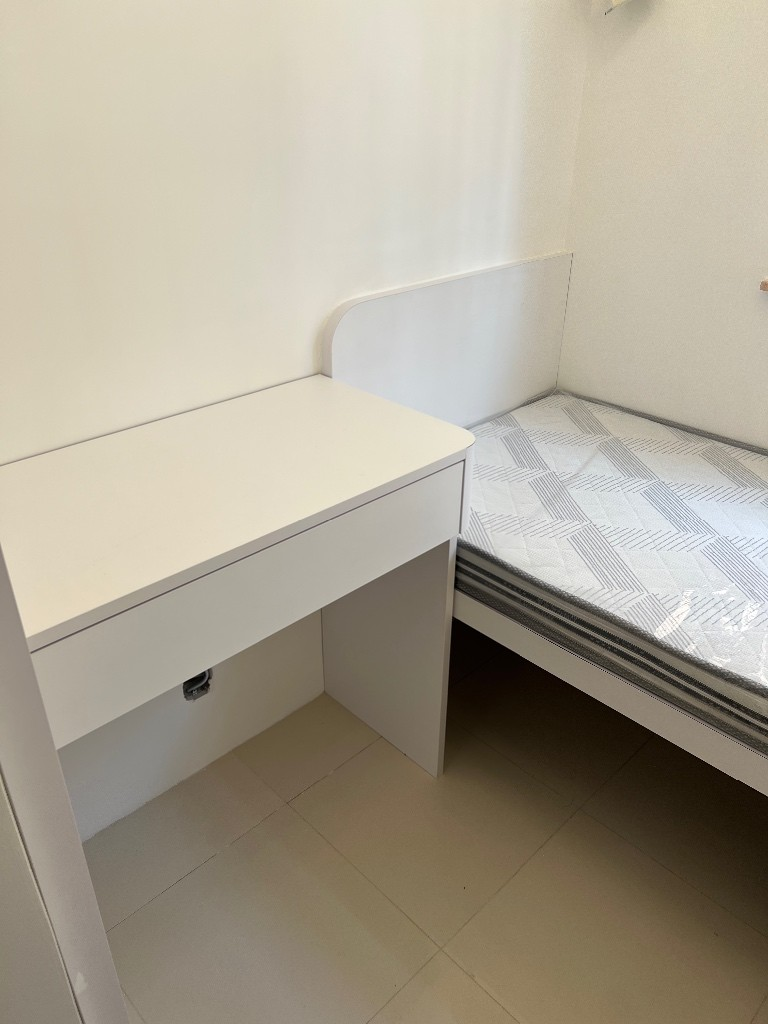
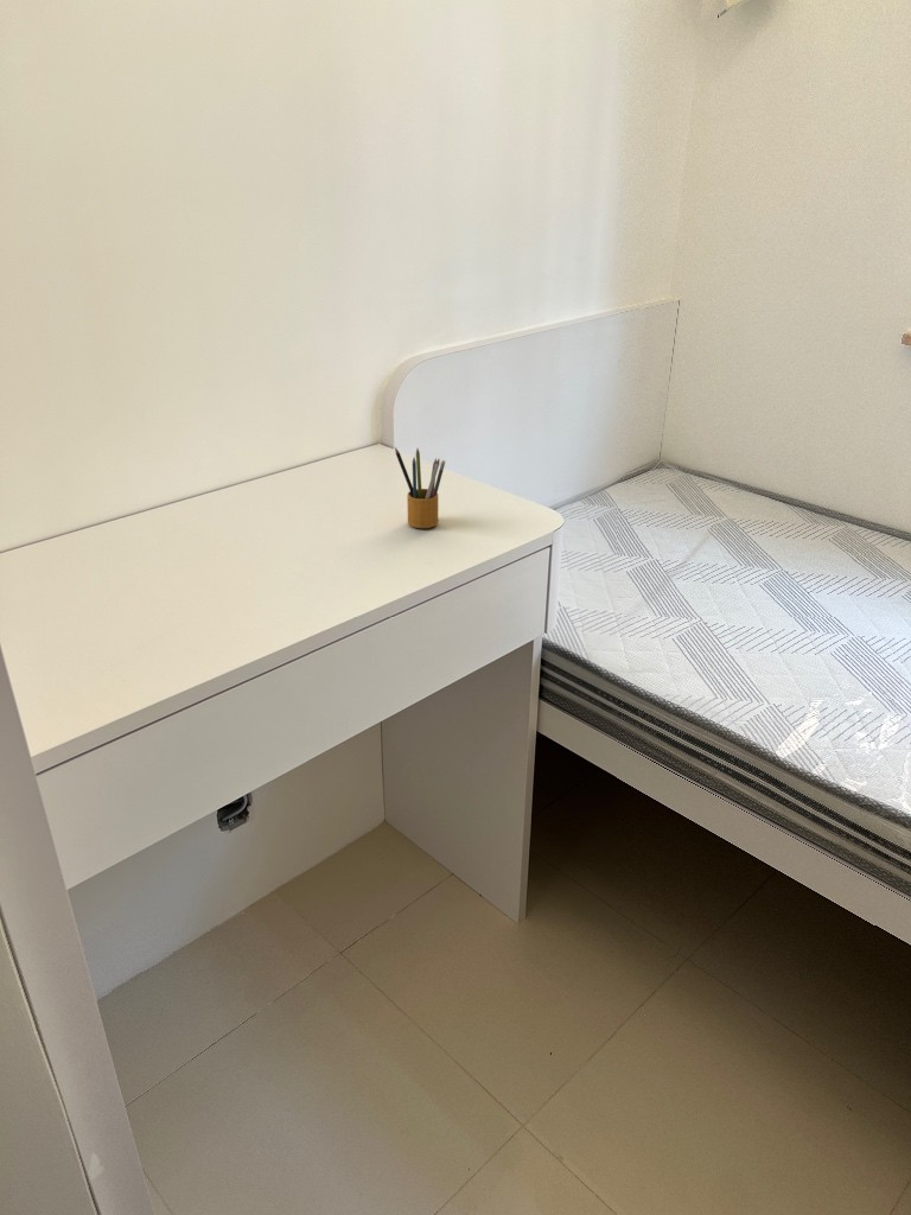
+ pencil box (420, 486)
